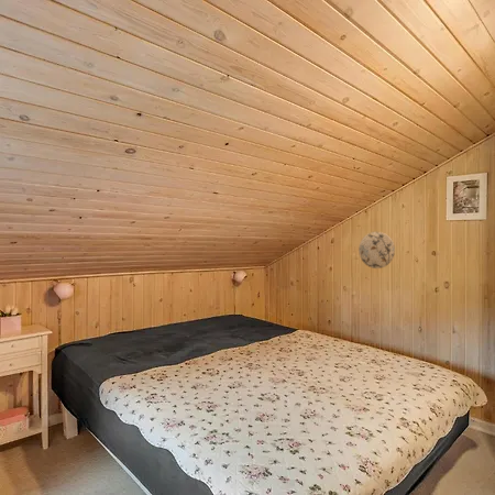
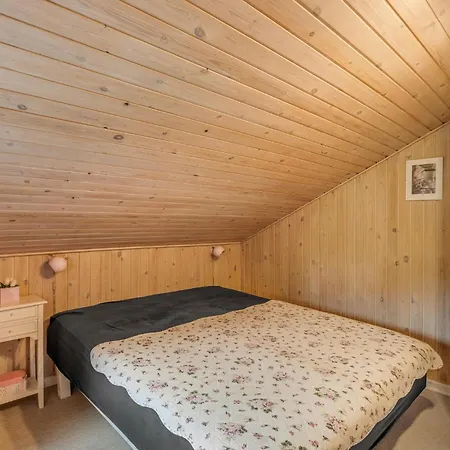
- decorative plate (376, 250)
